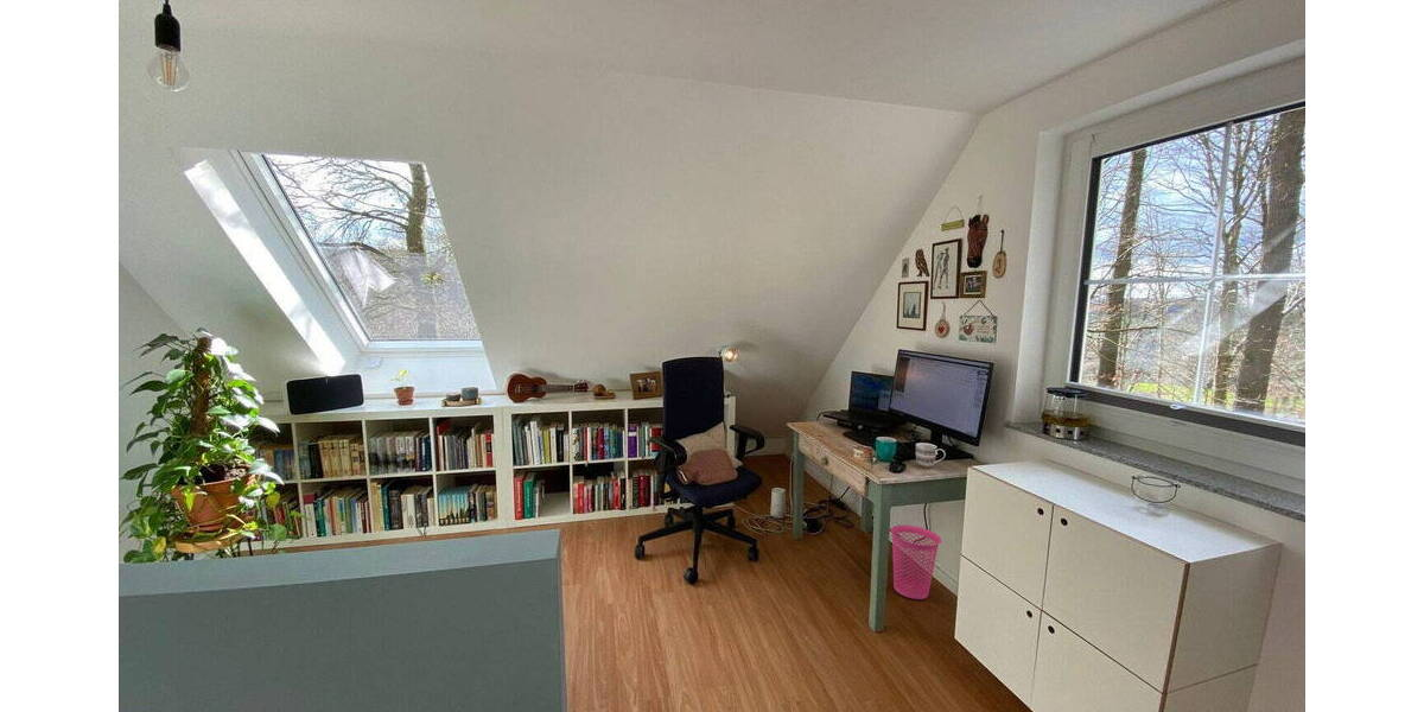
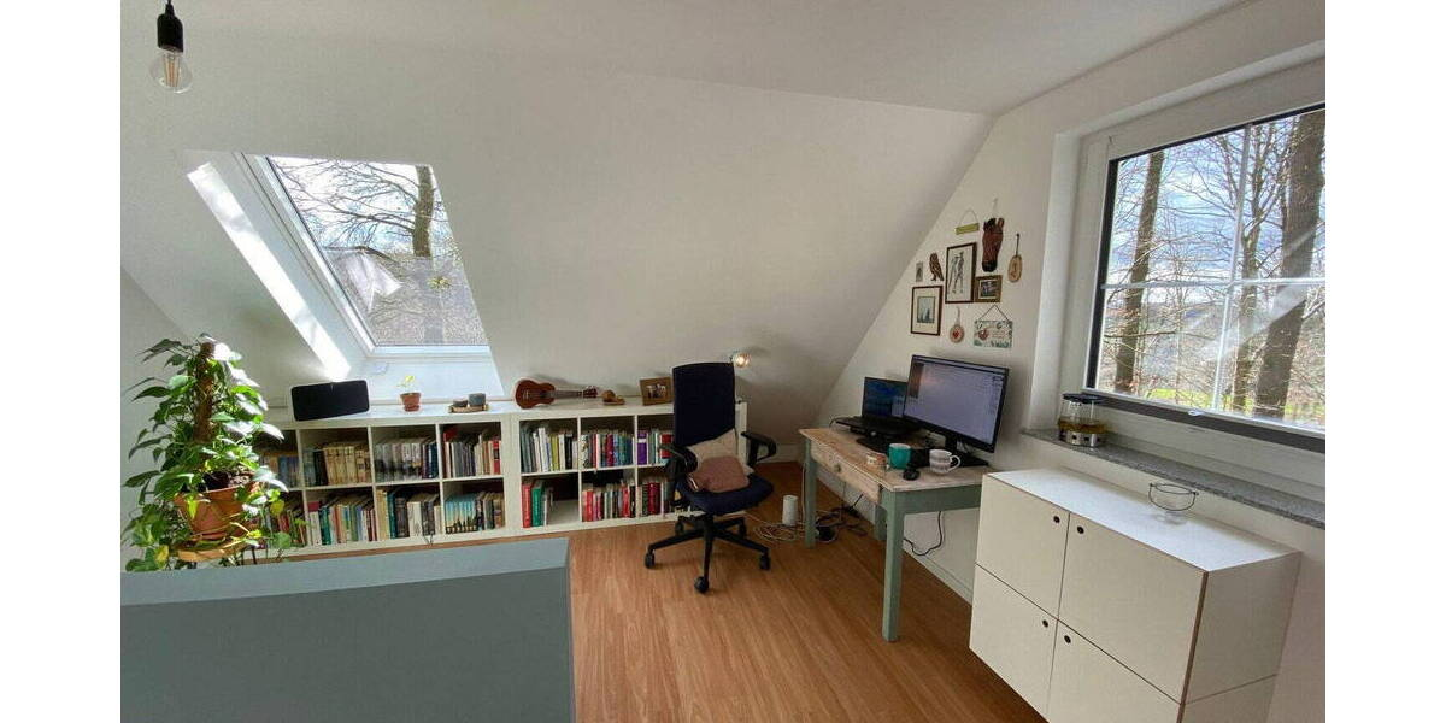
- waste basket (913, 562)
